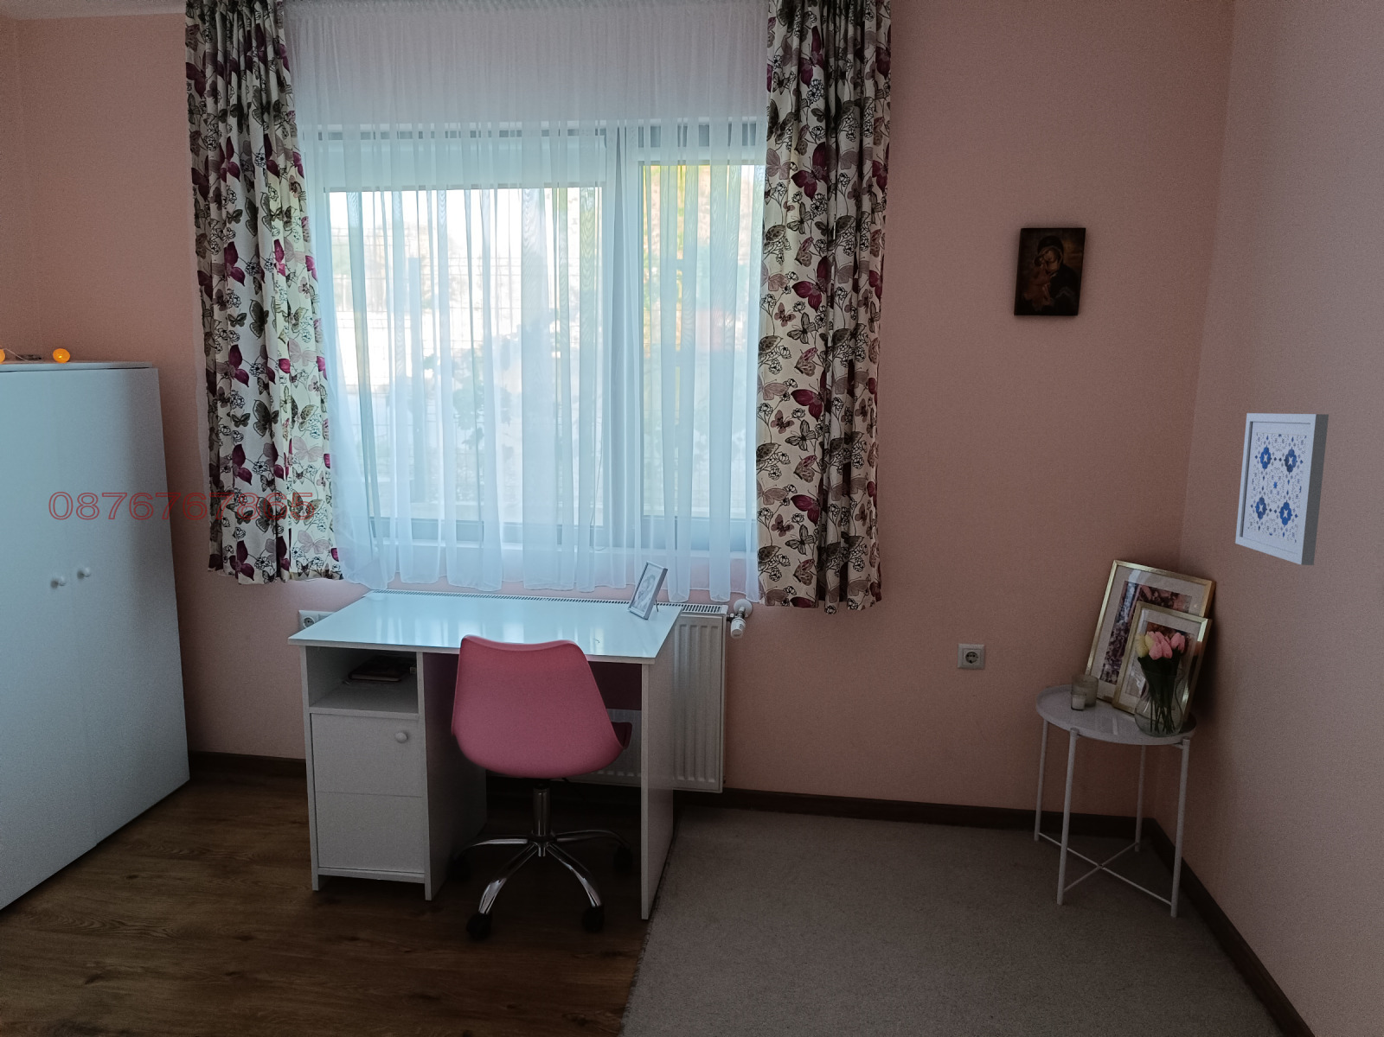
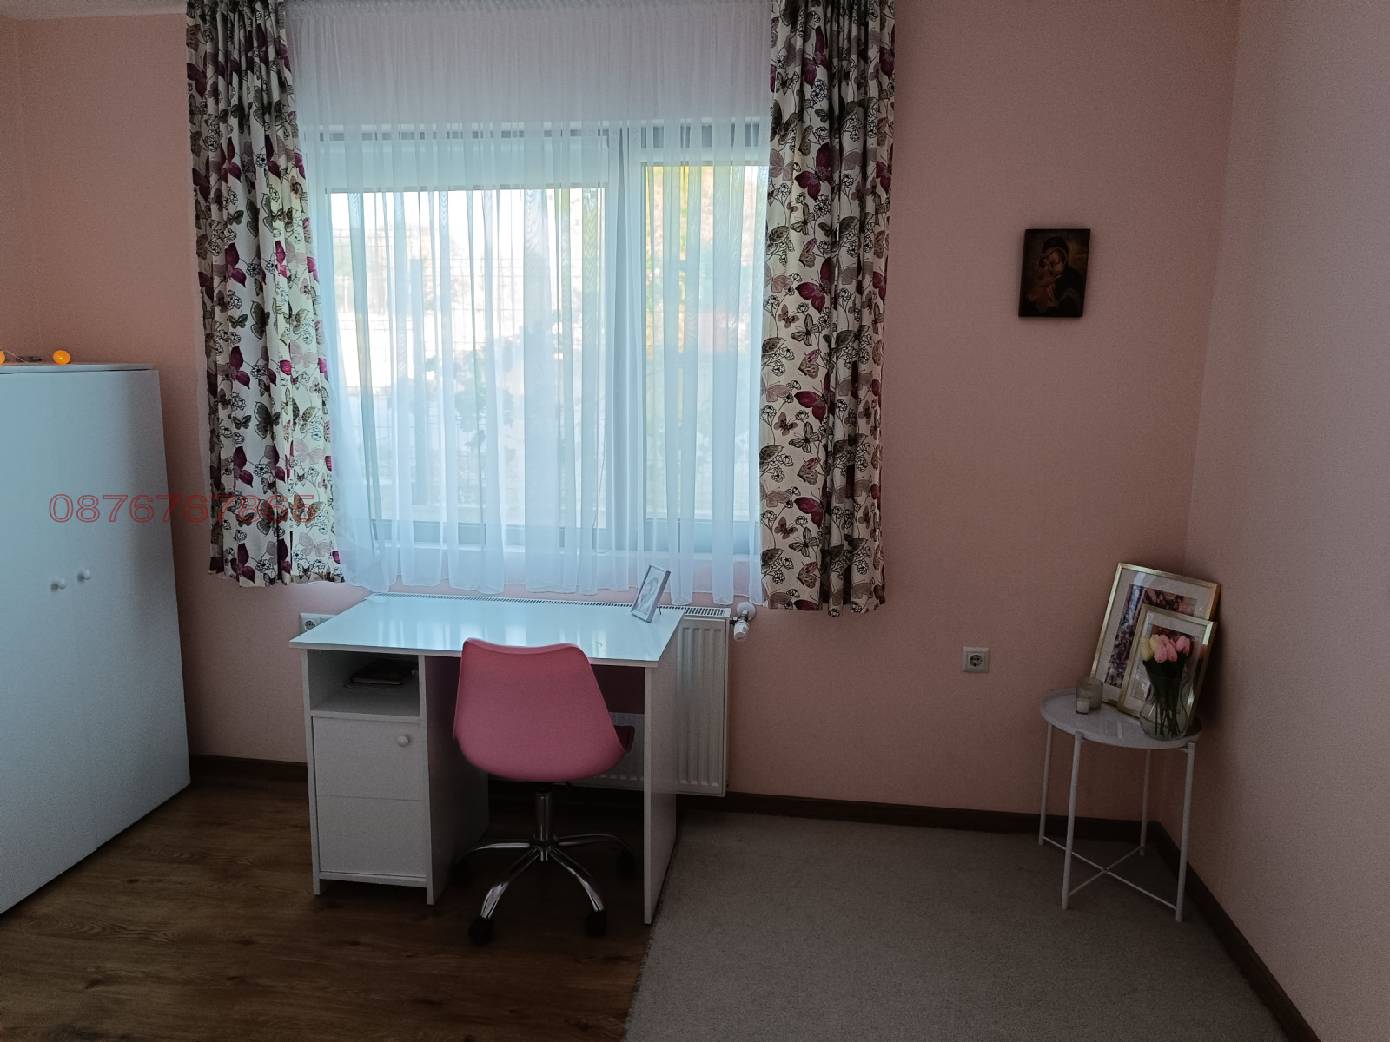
- wall art (1277, 484)
